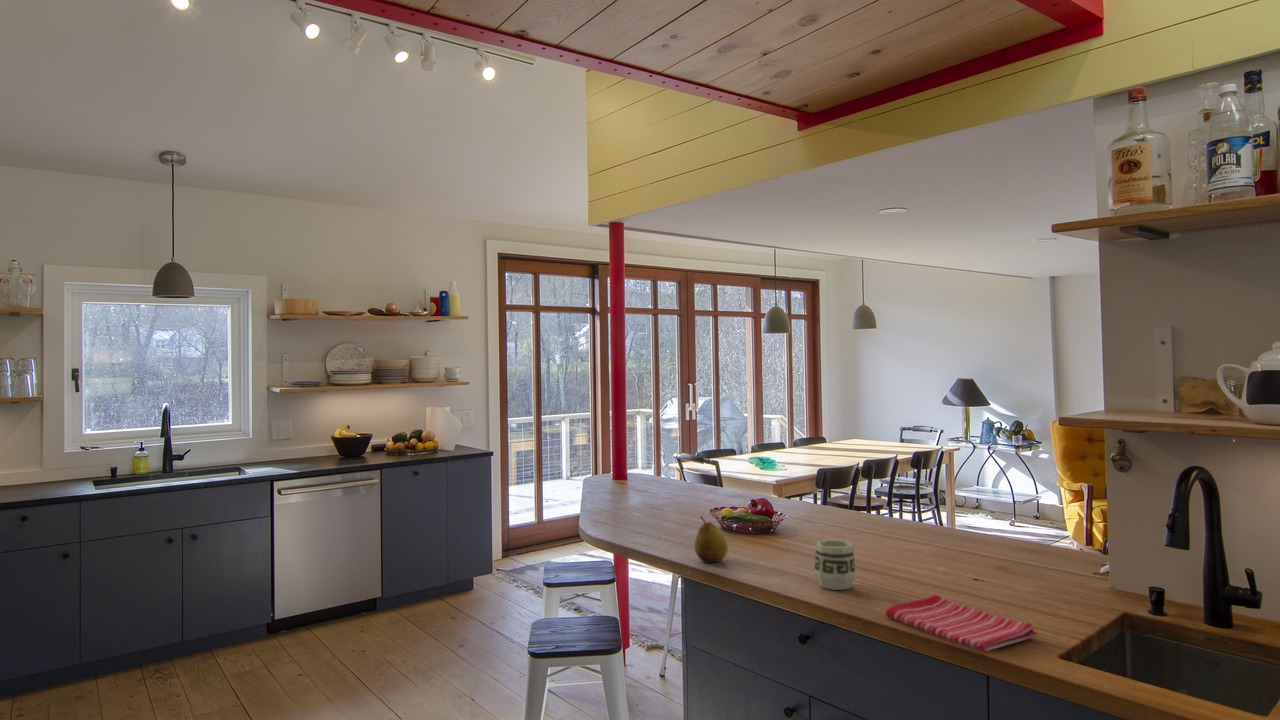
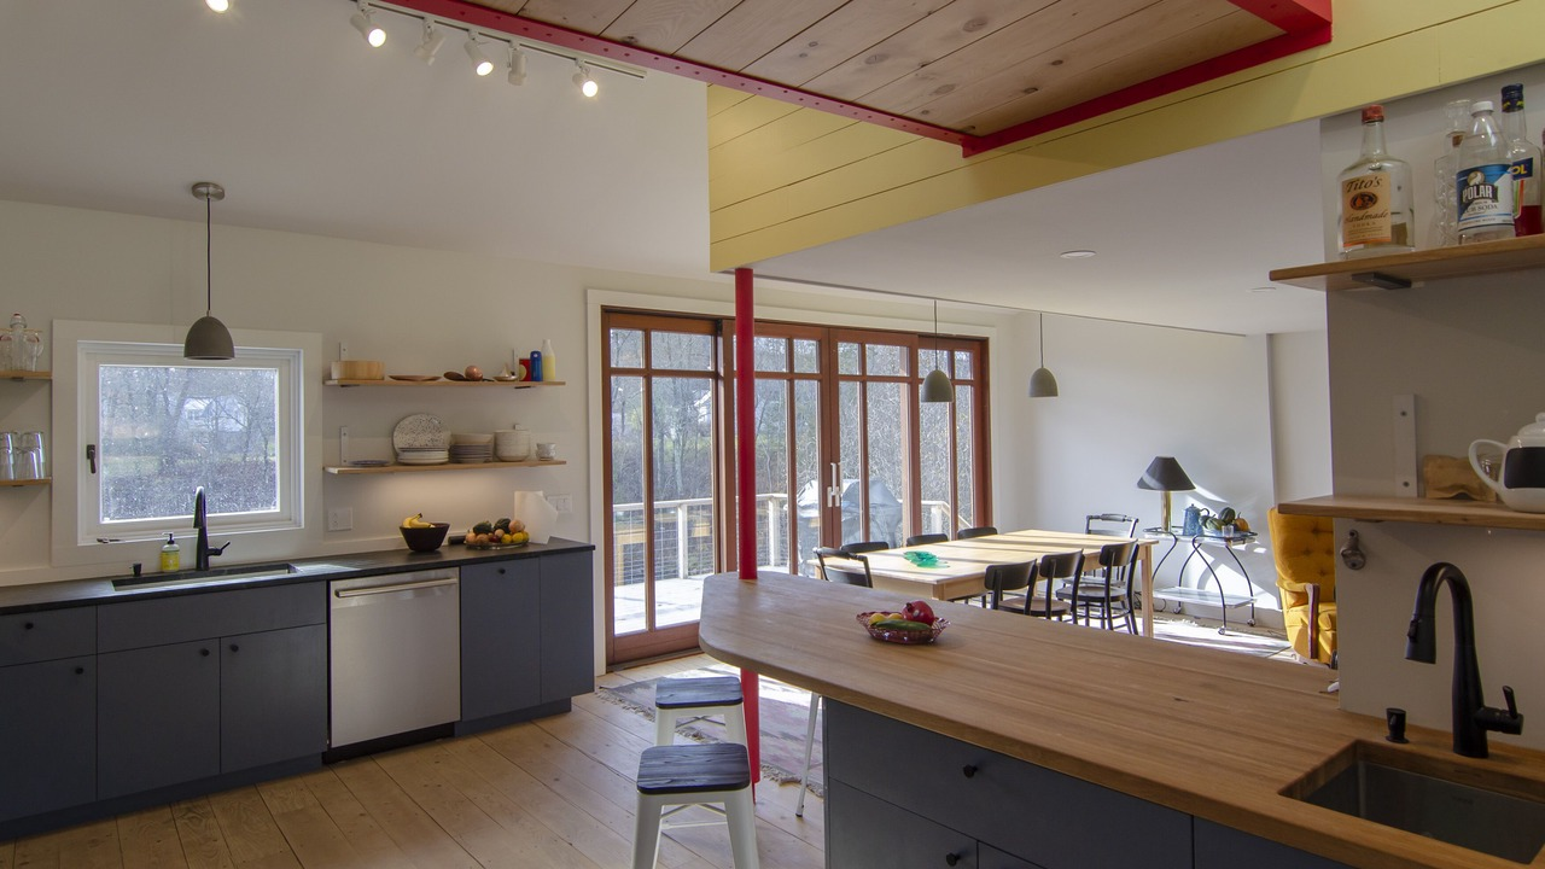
- dish towel (957, 620)
- cup (834, 564)
- fruit (710, 538)
